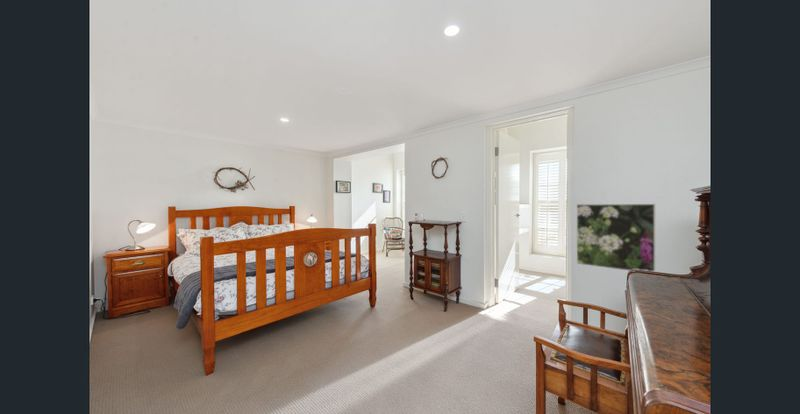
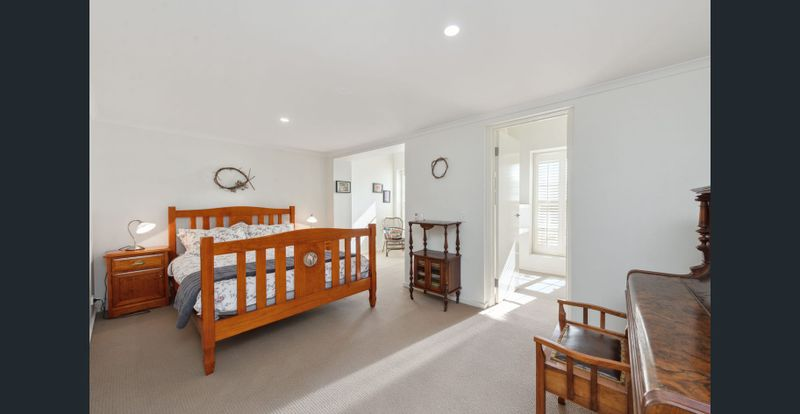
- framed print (613, 236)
